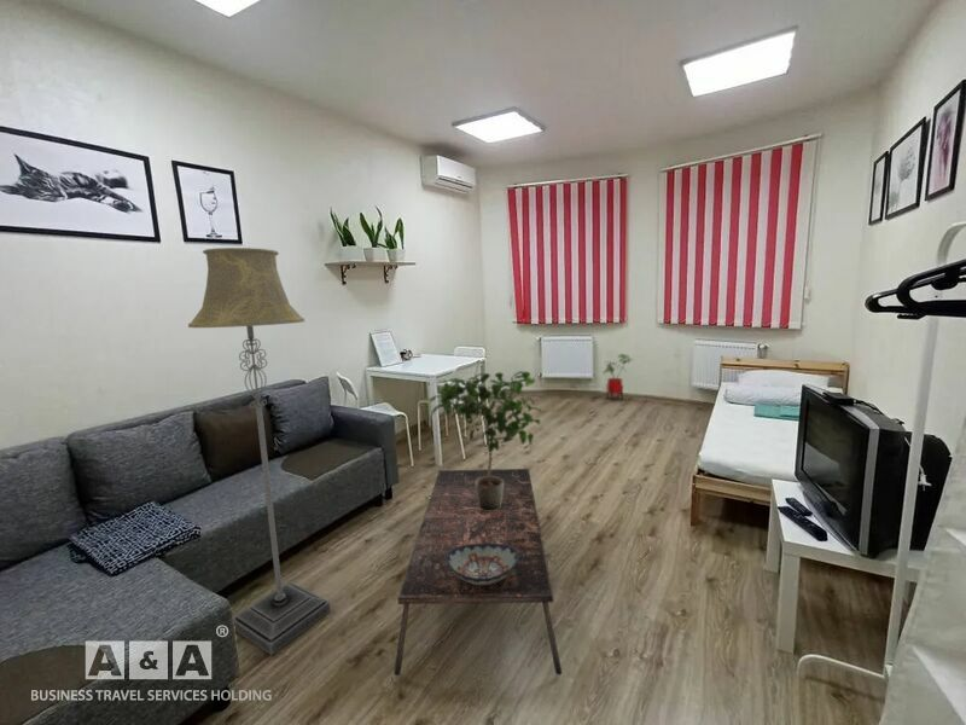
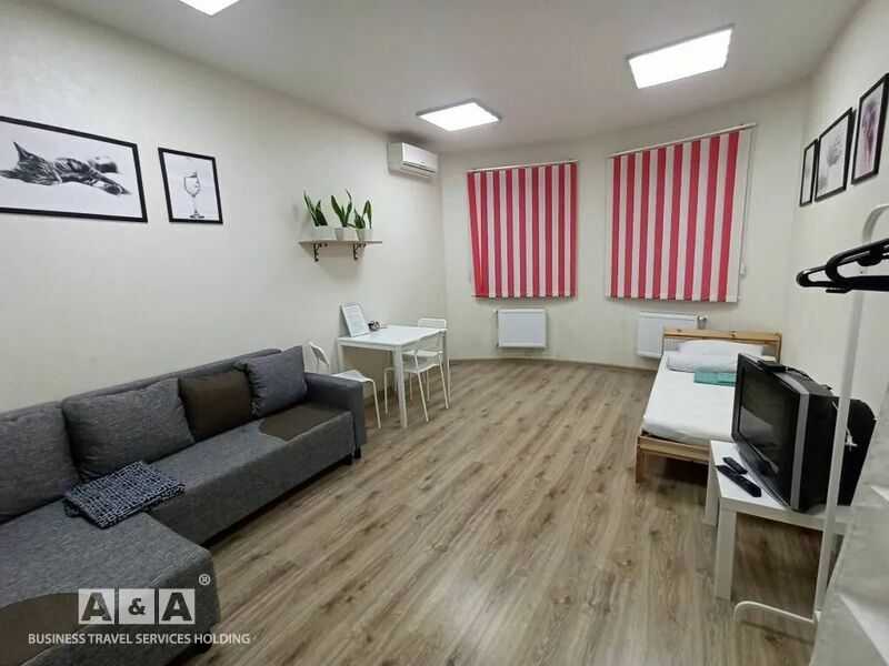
- potted plant (487, 439)
- floor lamp (263, 447)
- decorative bowl (482, 566)
- coffee table (481, 543)
- house plant (615, 376)
